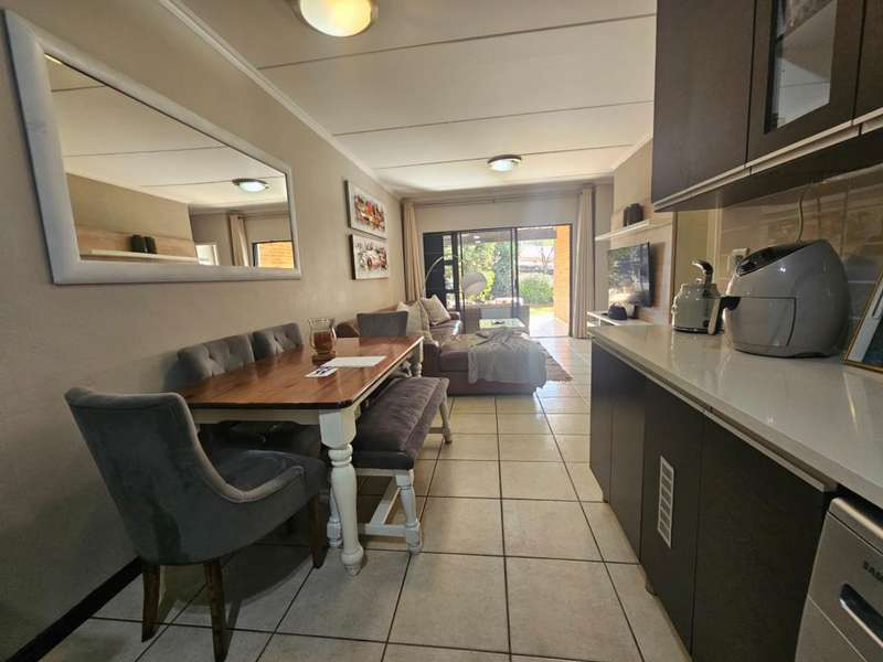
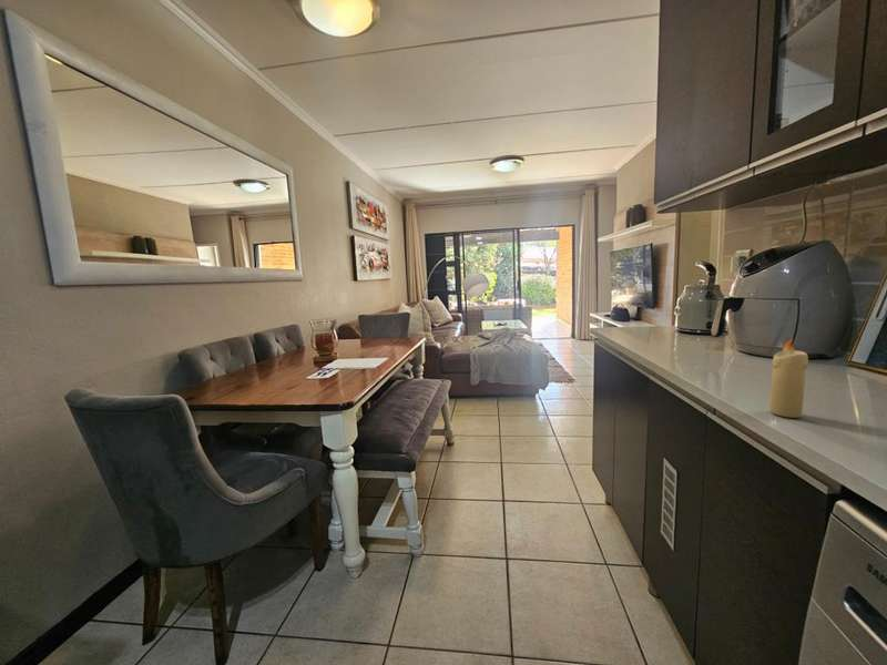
+ candle (788, 376)
